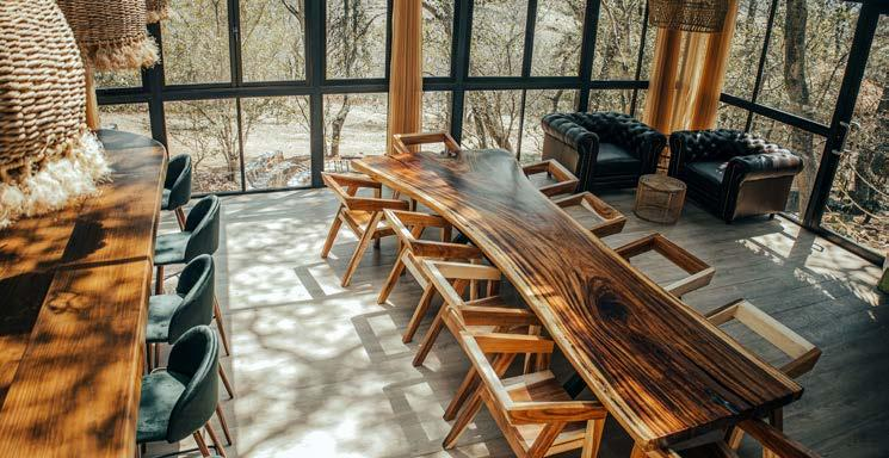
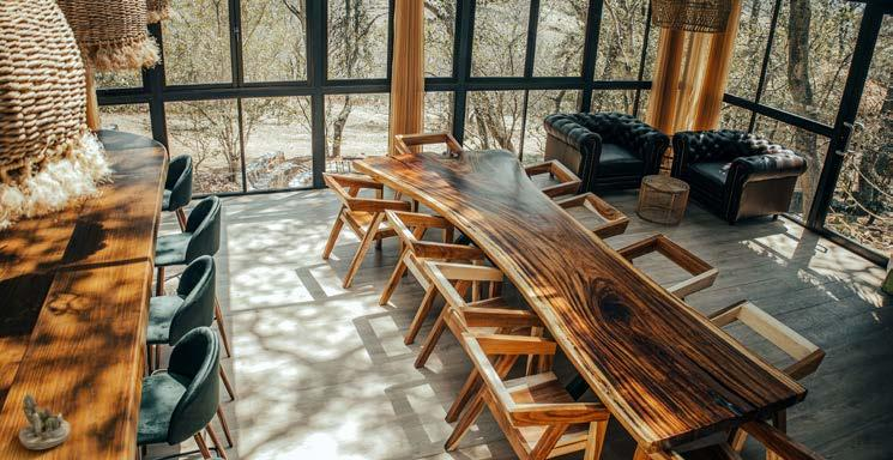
+ succulent planter (42, 414)
